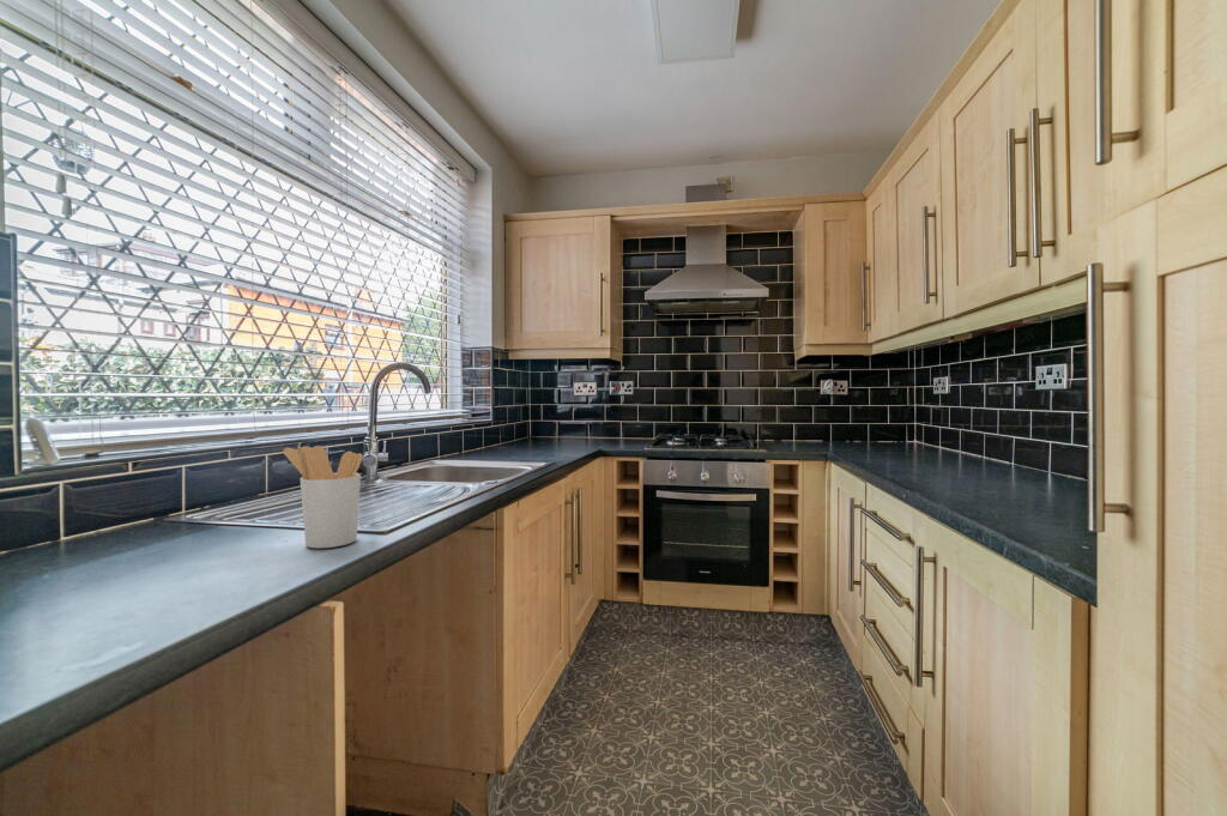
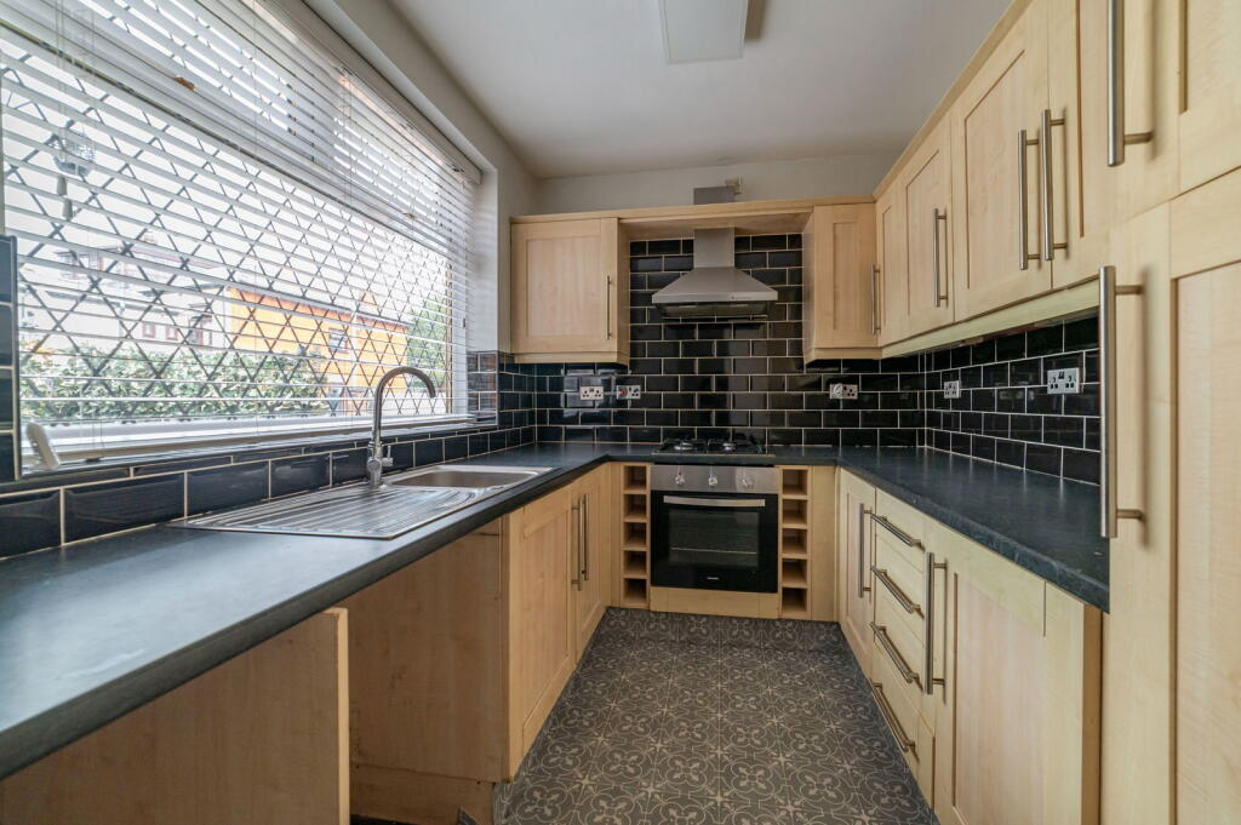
- utensil holder (322, 491)
